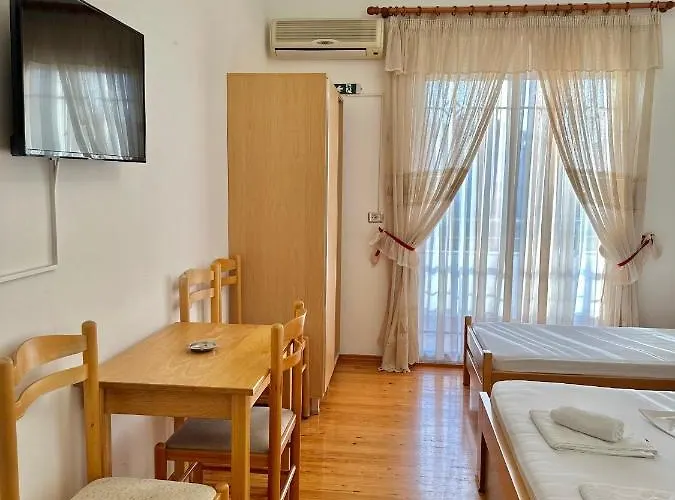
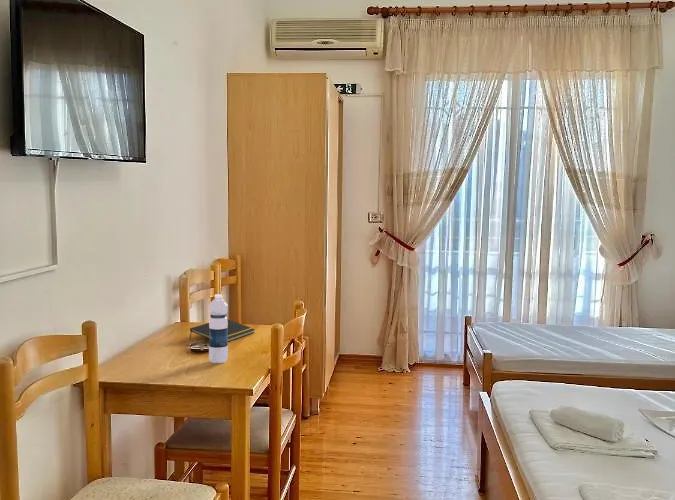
+ notepad (228, 330)
+ water bottle (218, 328)
